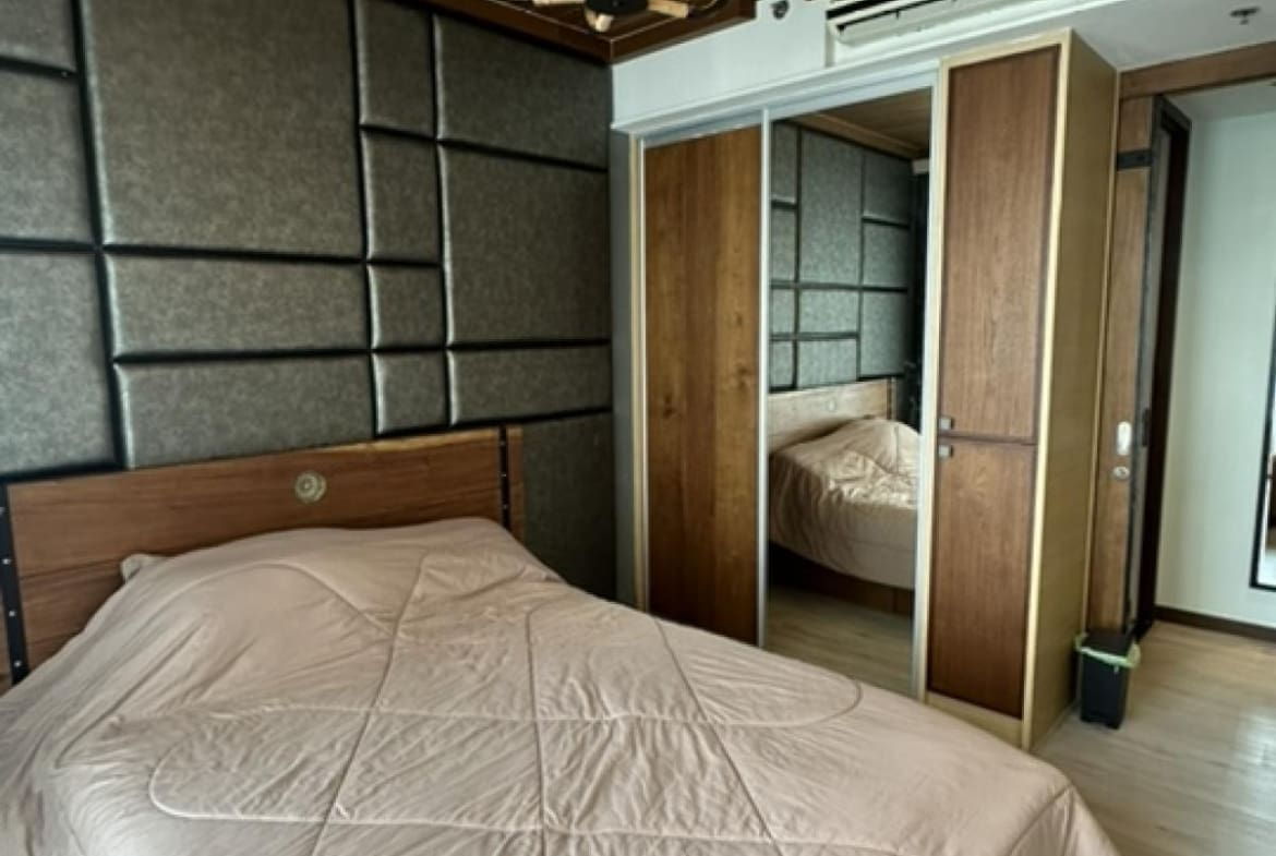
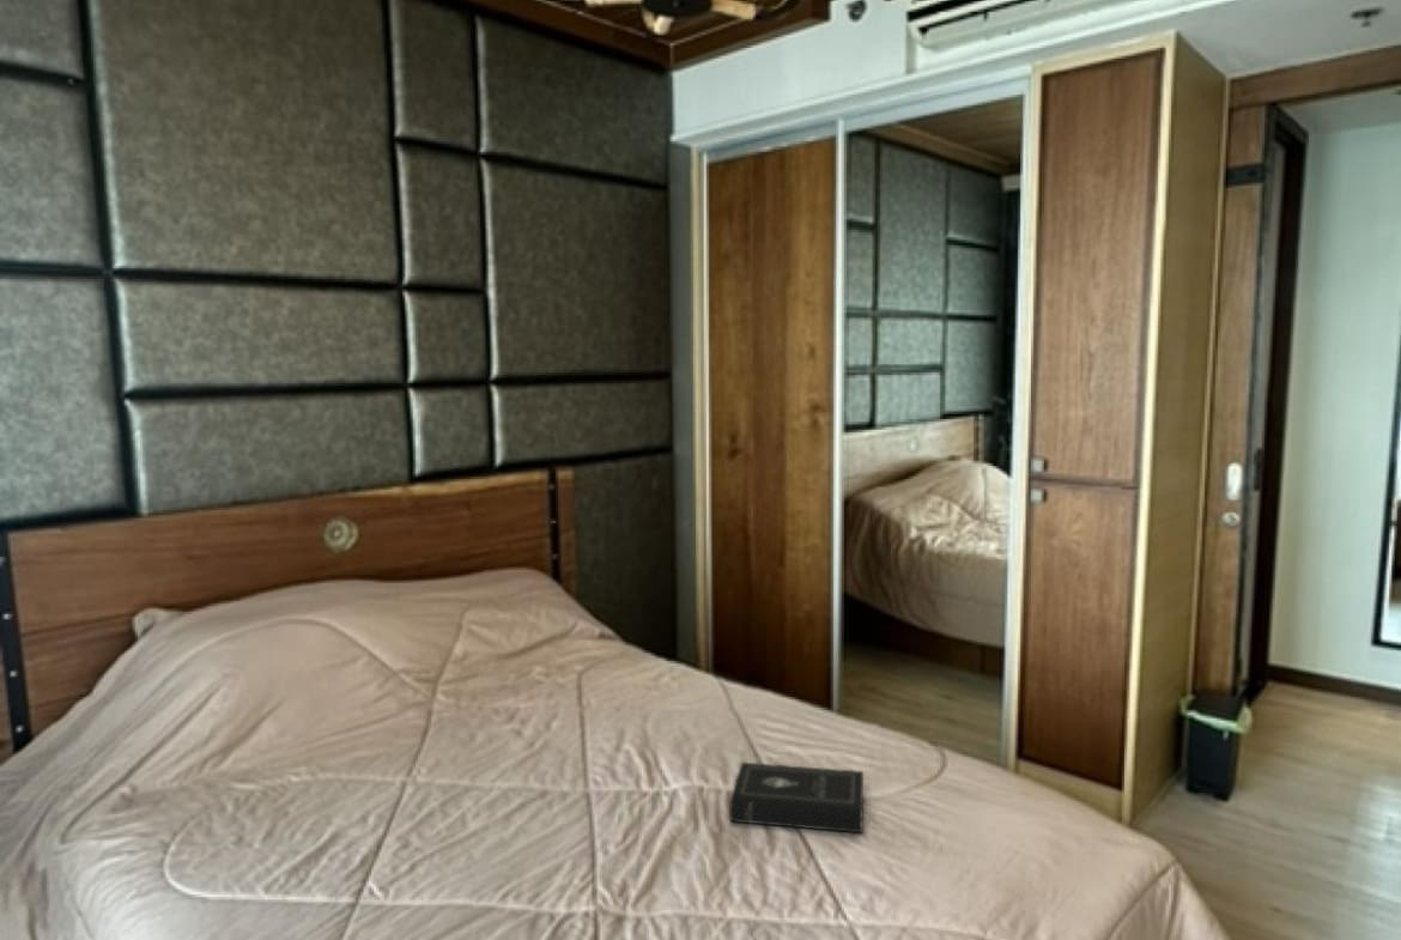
+ book (799, 793)
